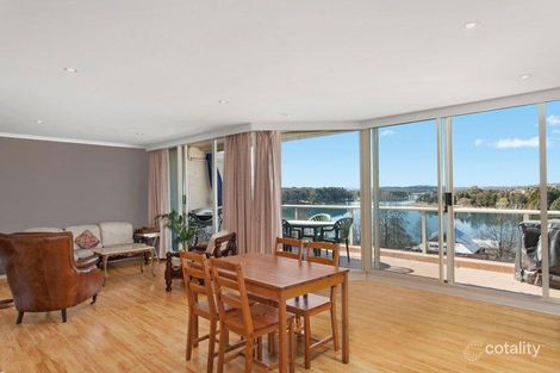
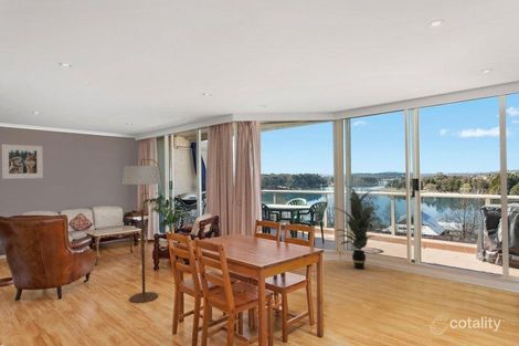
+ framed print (22, 161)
+ floor lamp (142, 228)
+ indoor plant (356, 226)
